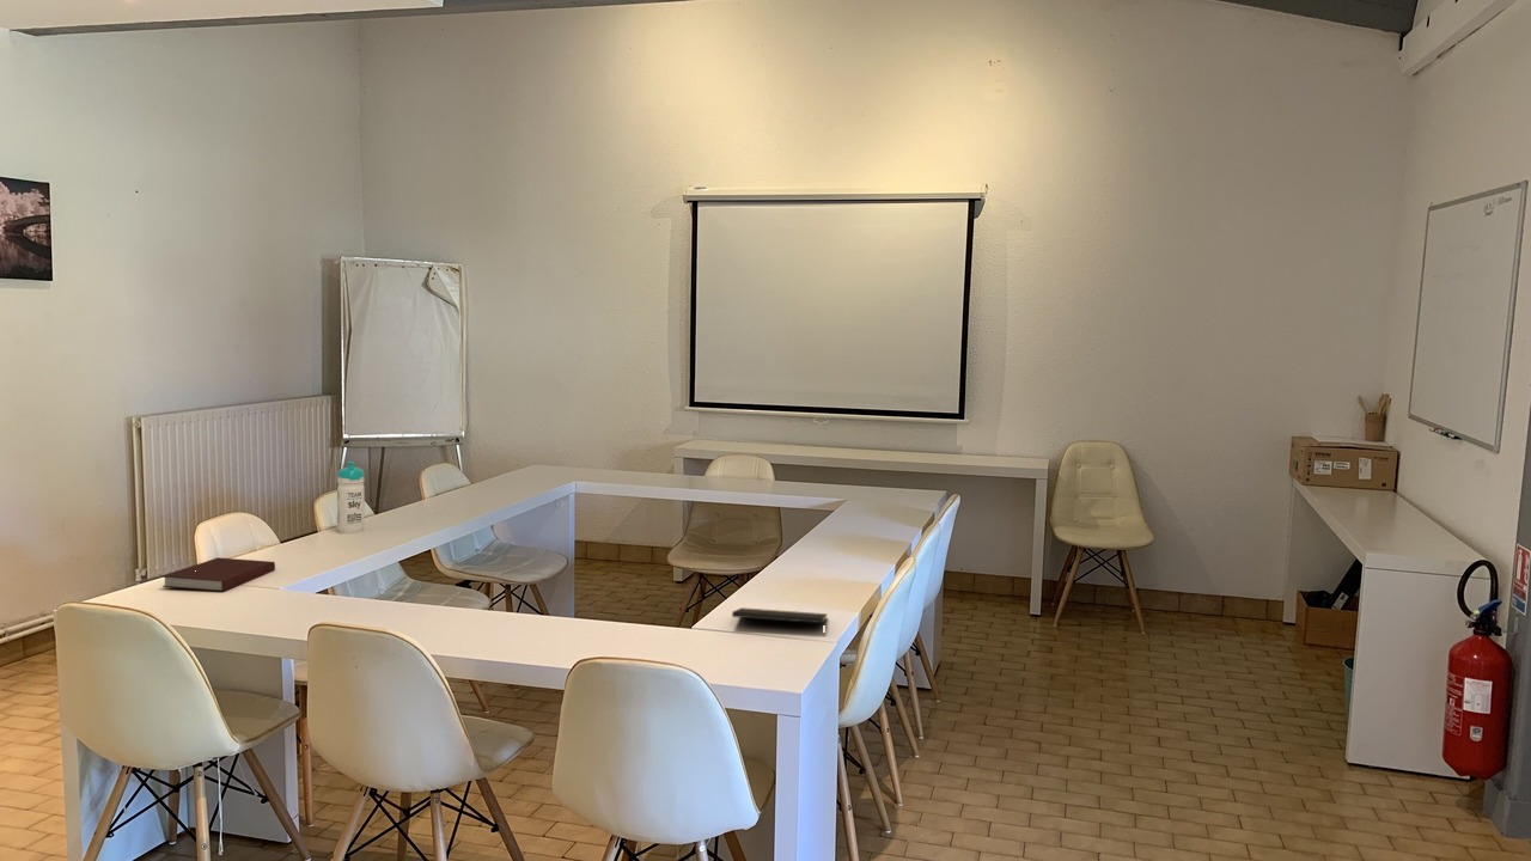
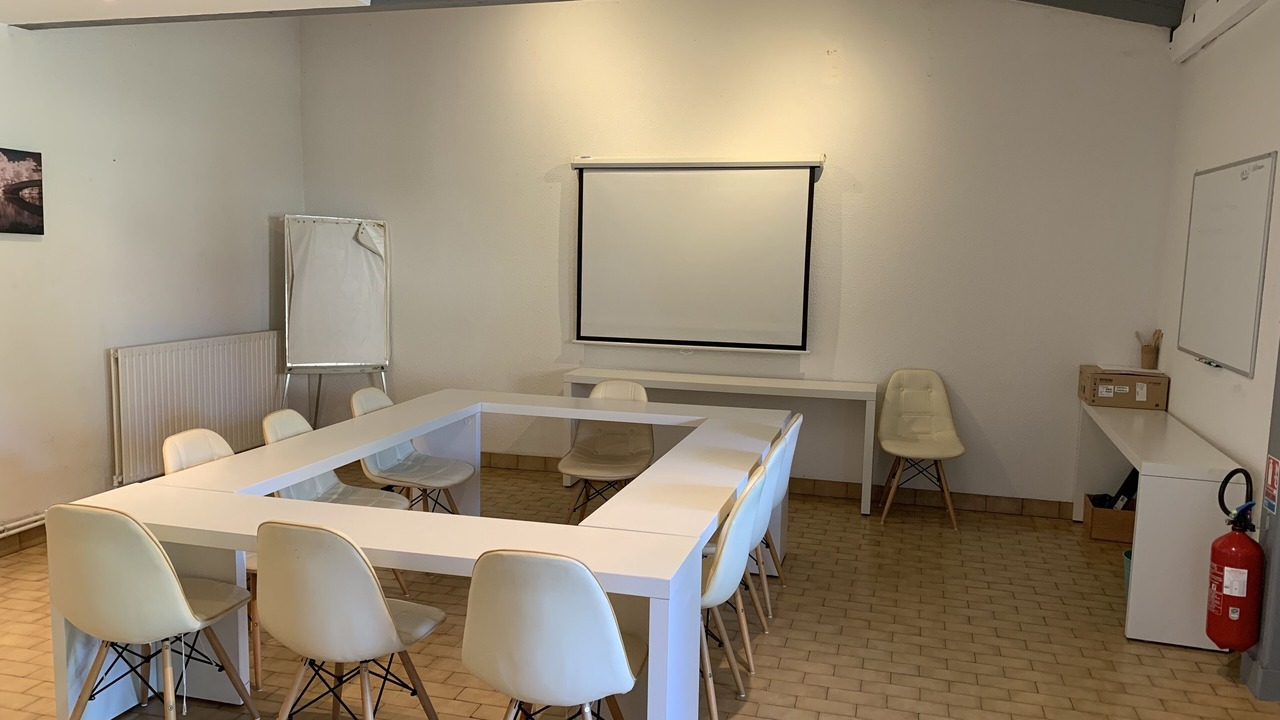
- notepad (780, 615)
- notebook (220, 573)
- water bottle (350, 496)
